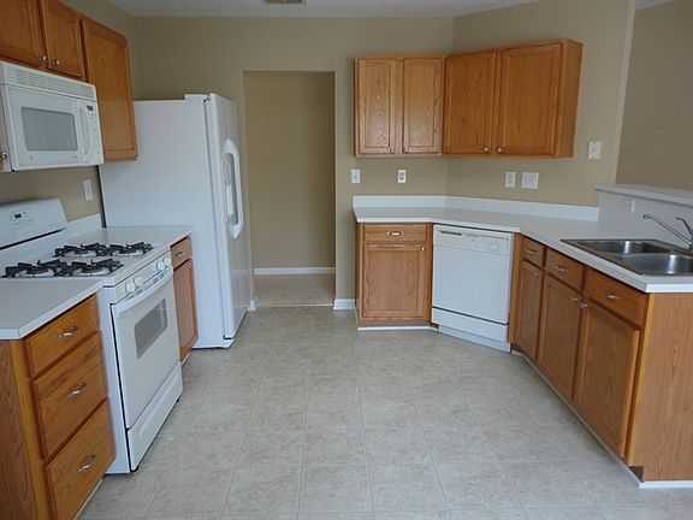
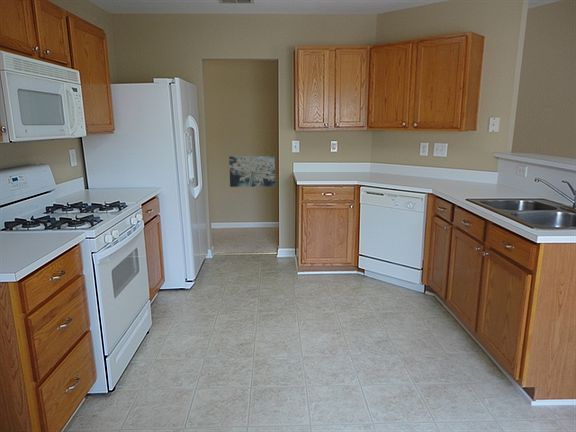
+ wall art (252, 171)
